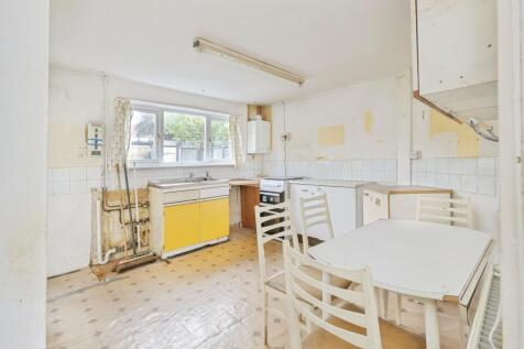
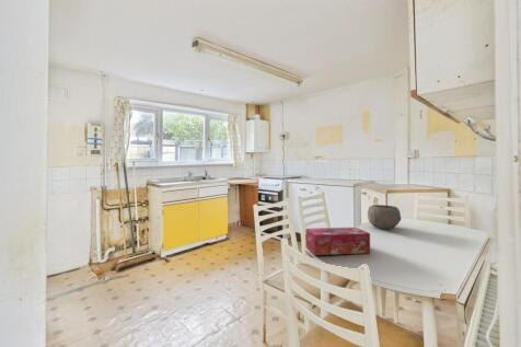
+ tissue box (336, 240)
+ bowl (383, 216)
